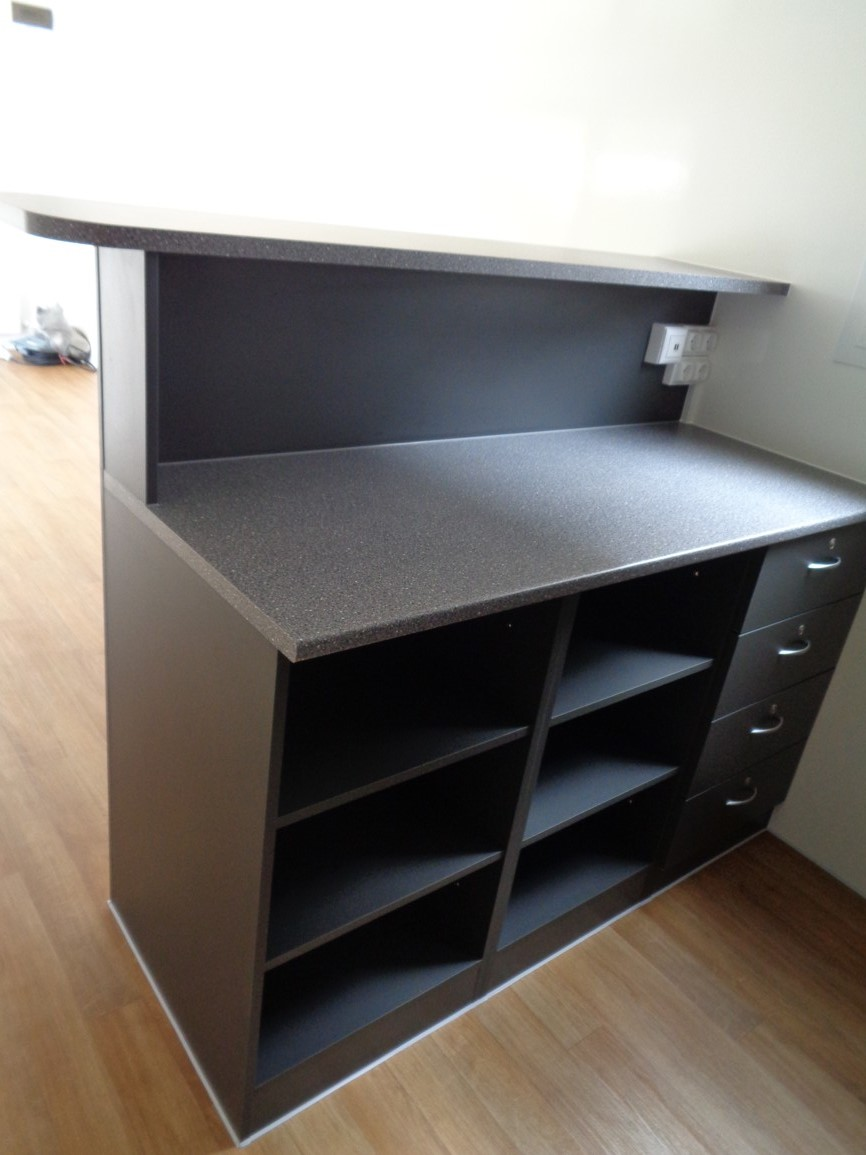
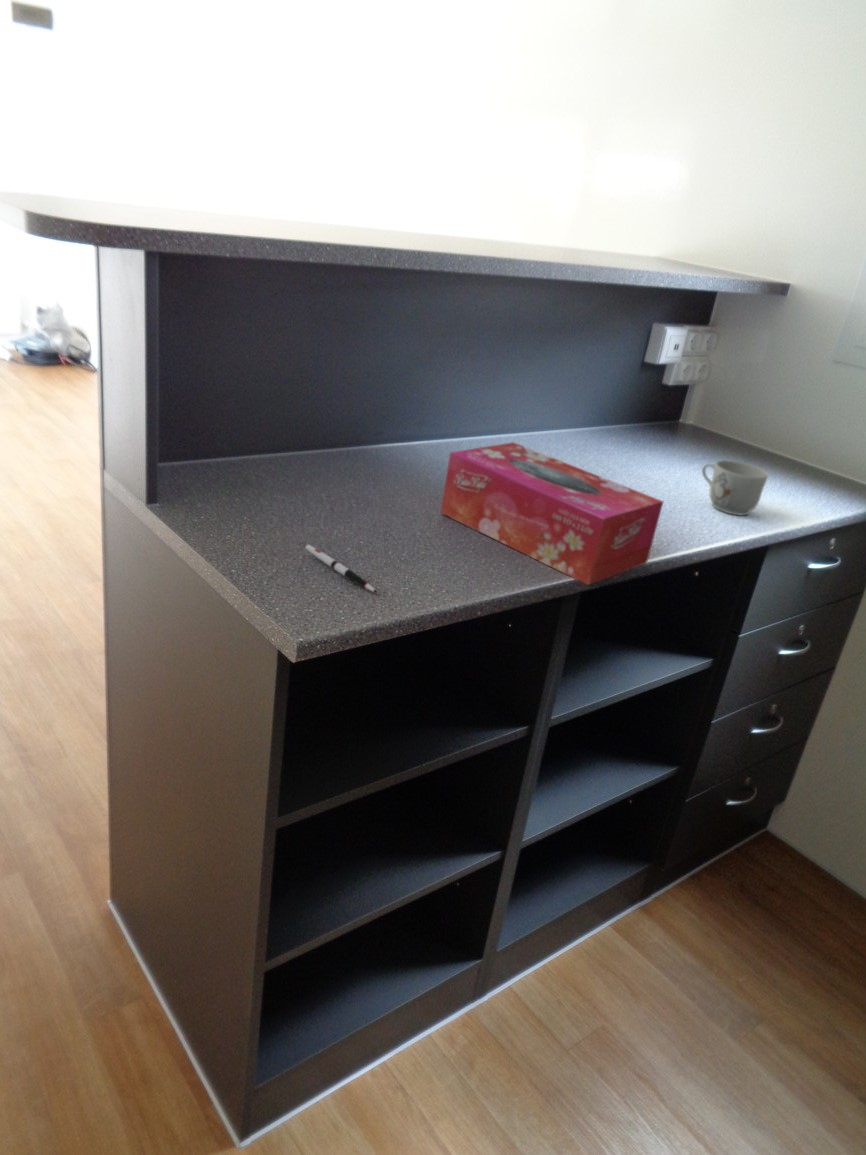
+ mug (729, 486)
+ pen (341, 568)
+ tissue box (547, 507)
